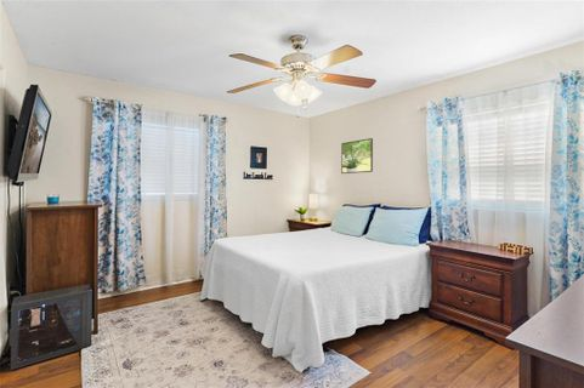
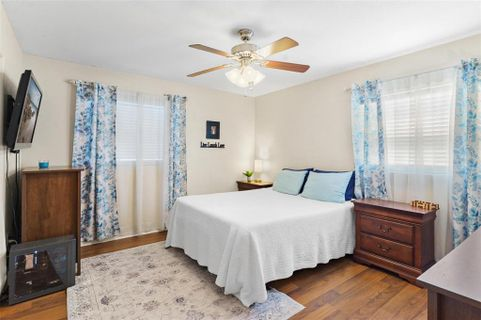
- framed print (356, 156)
